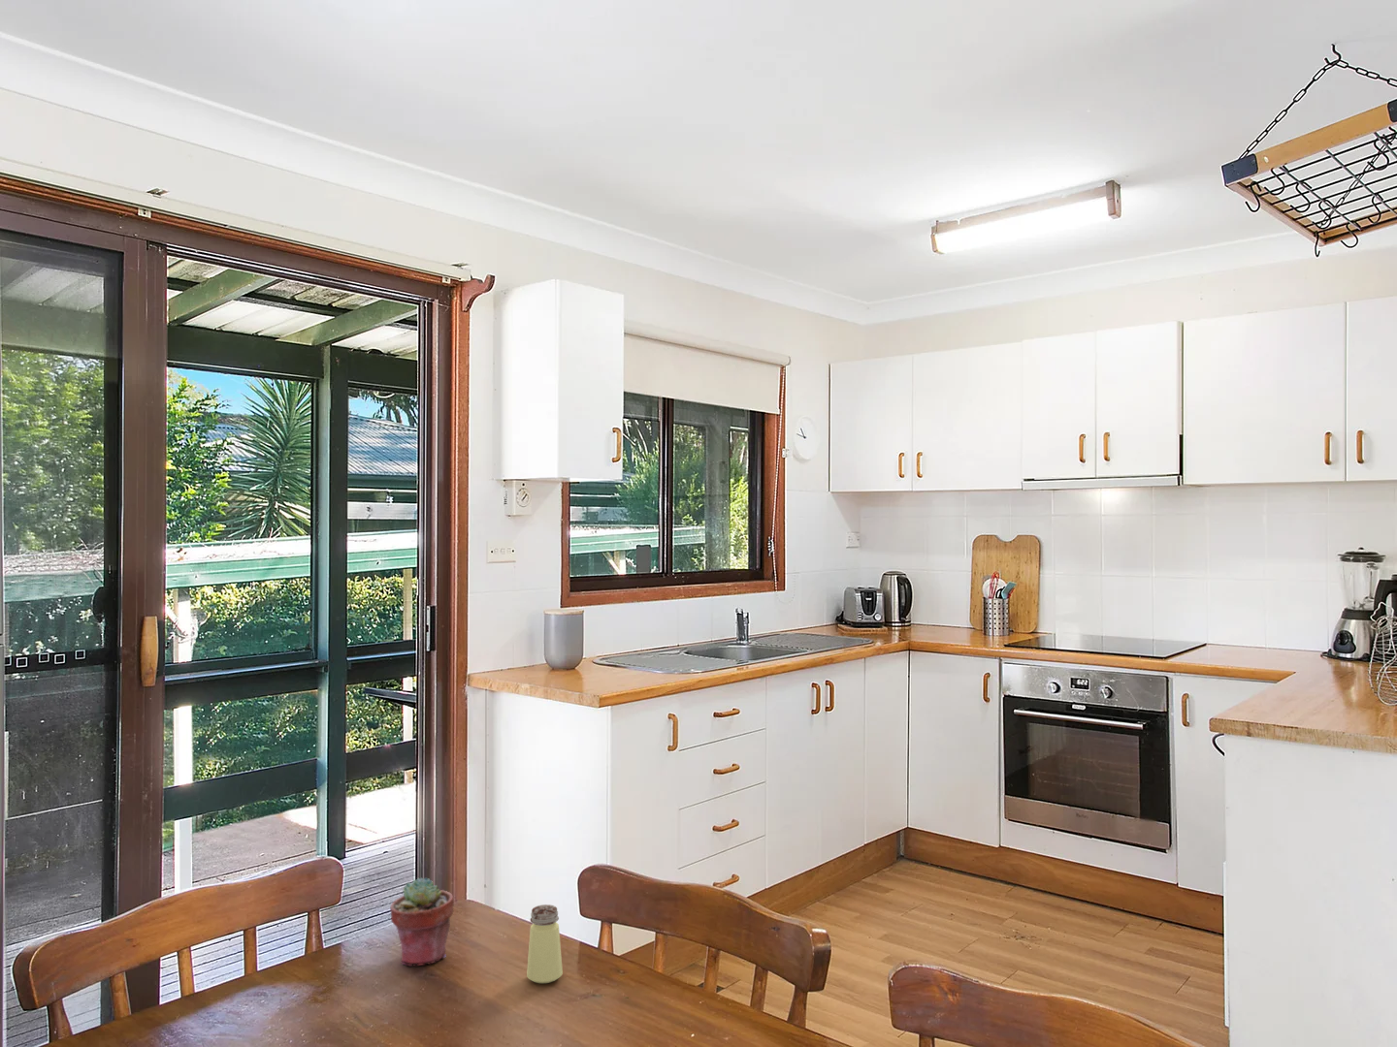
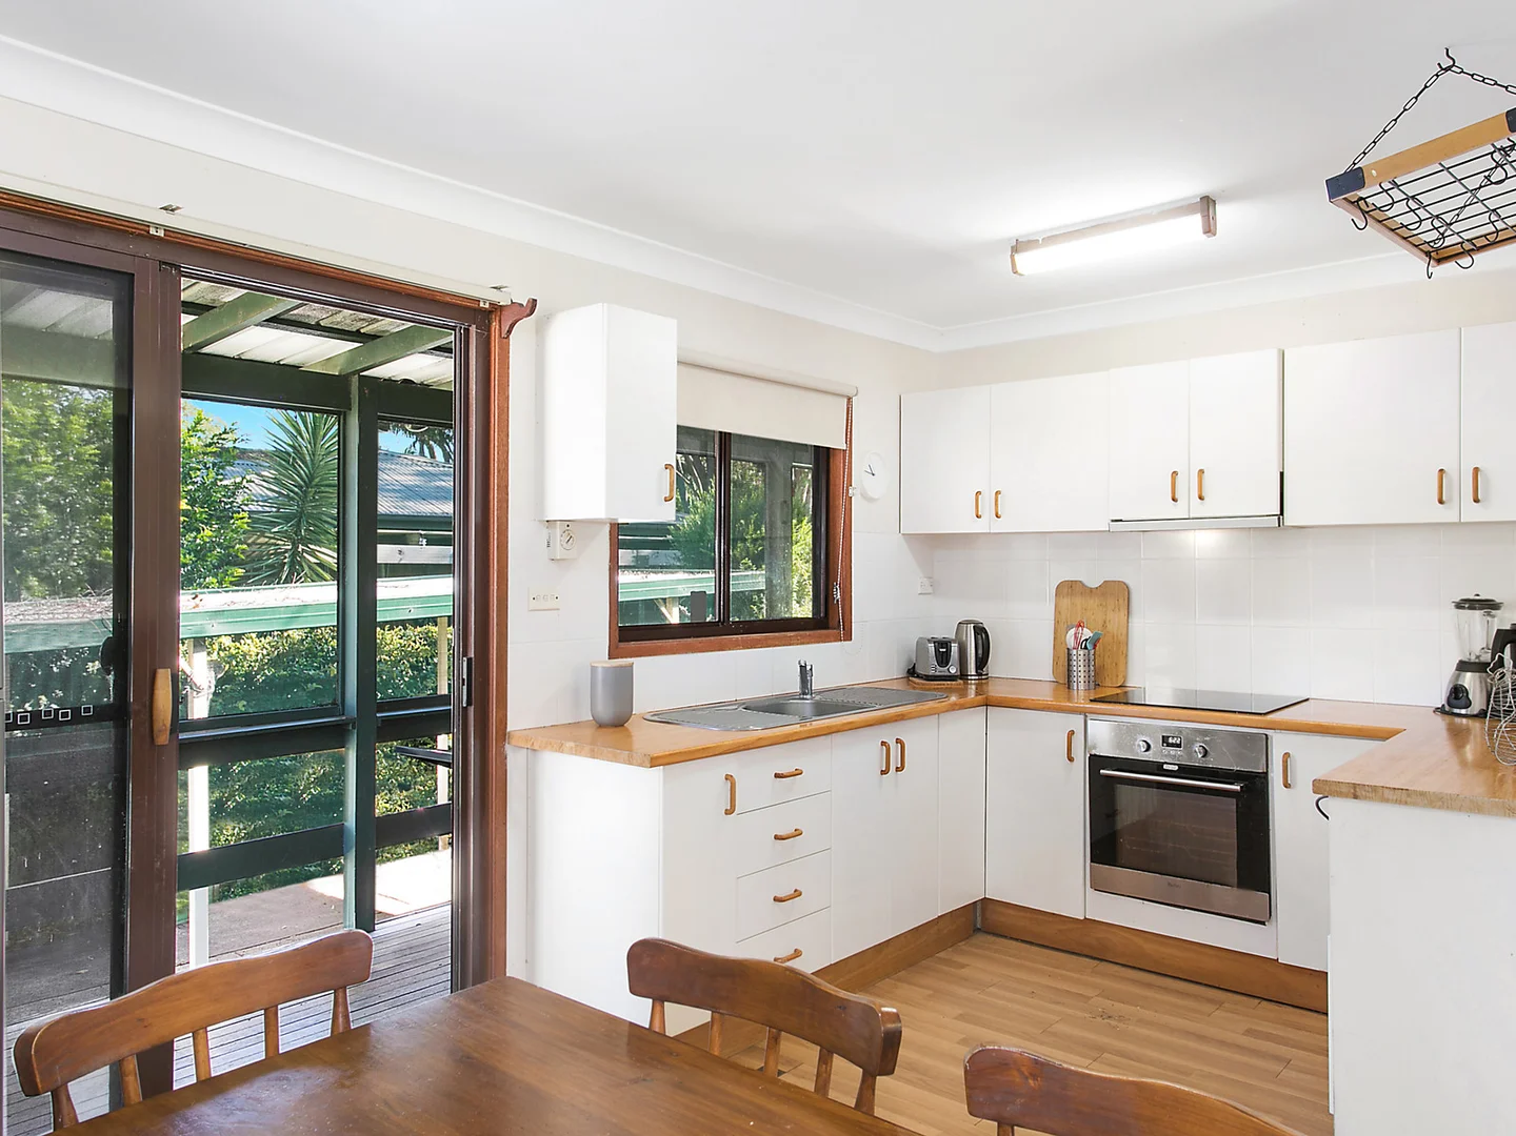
- potted succulent (422, 917)
- saltshaker (544, 941)
